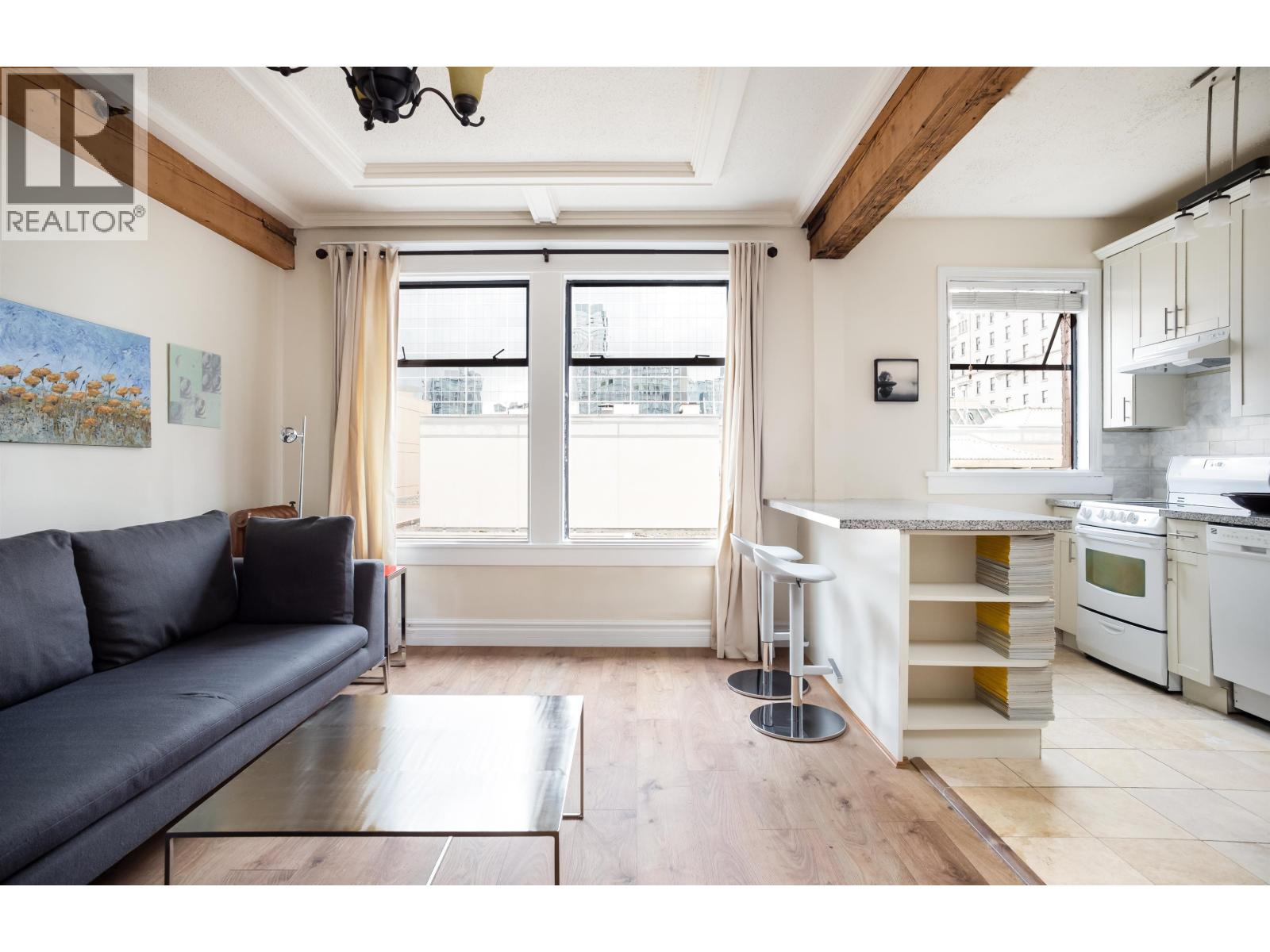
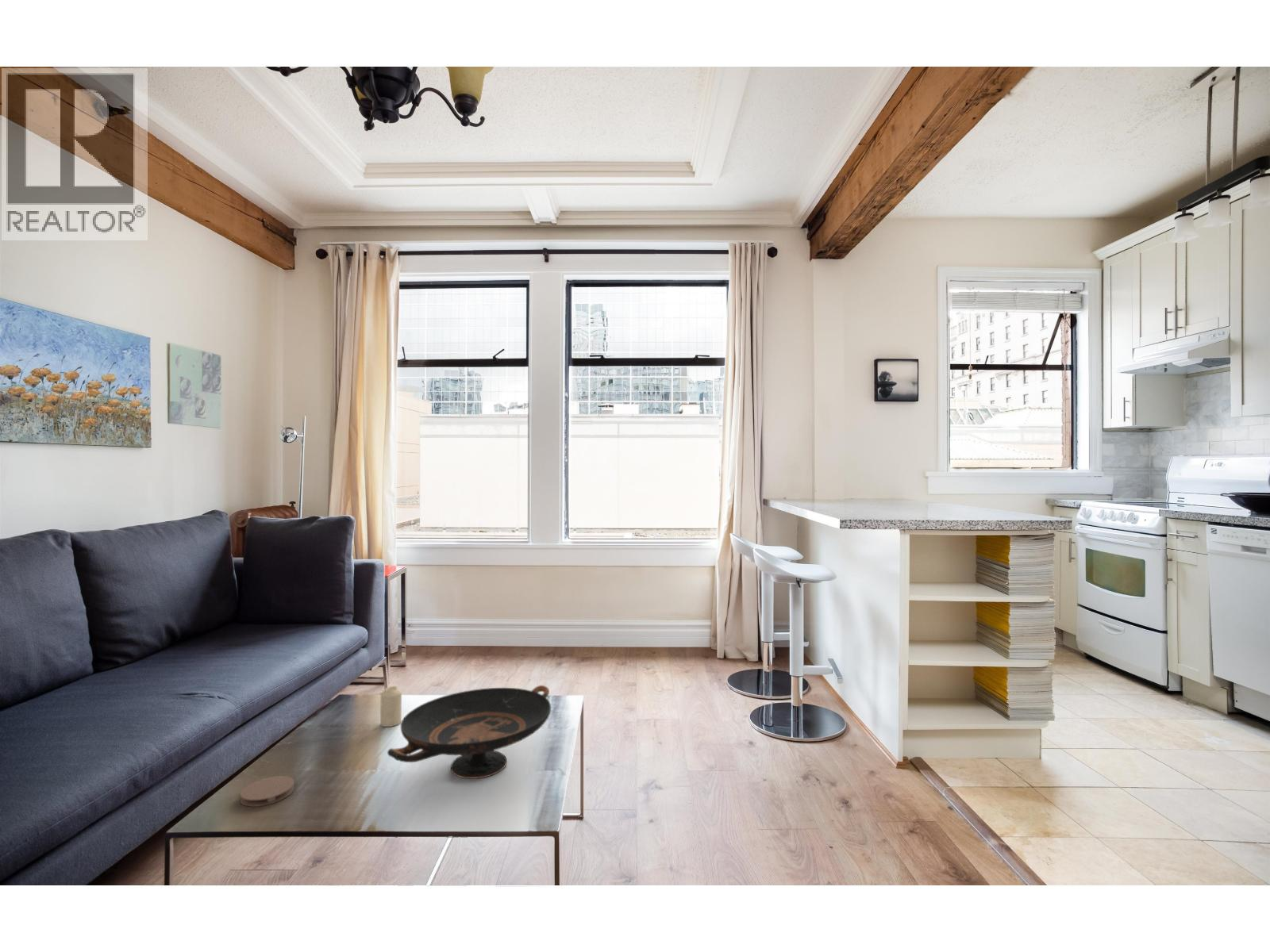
+ candle (391, 705)
+ coaster (267, 790)
+ decorative bowl (478, 737)
